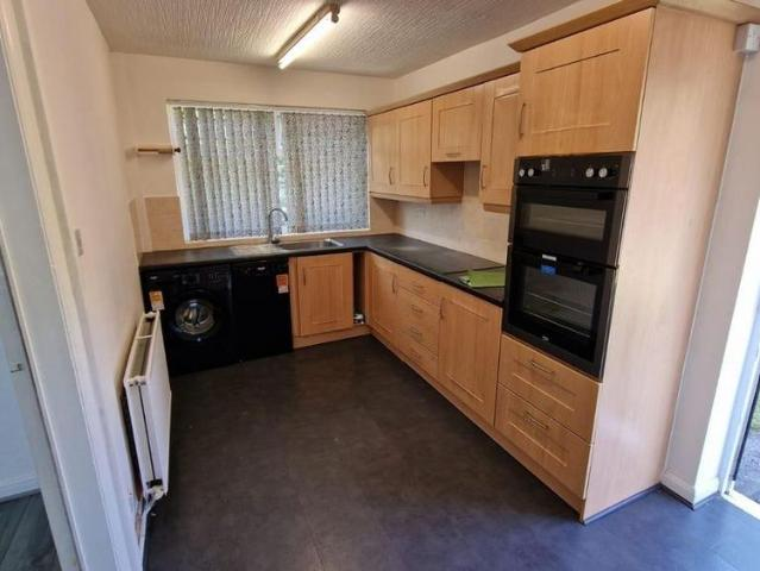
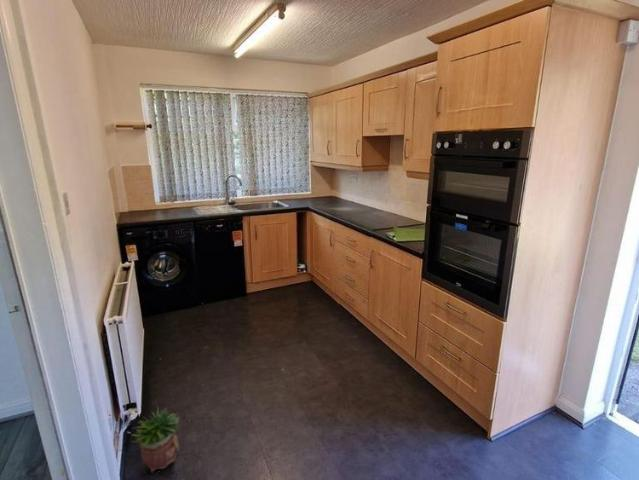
+ potted plant (156, 437)
